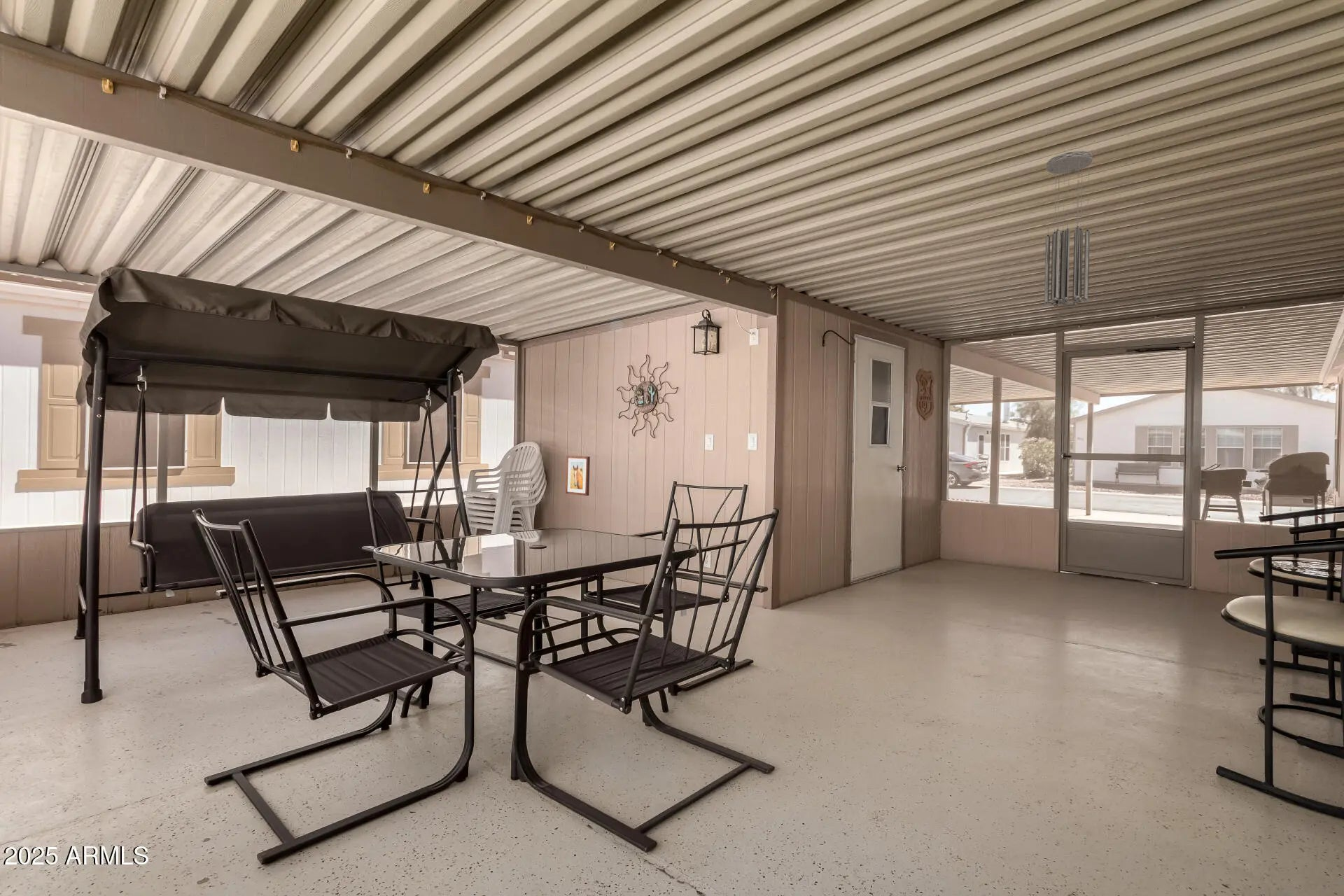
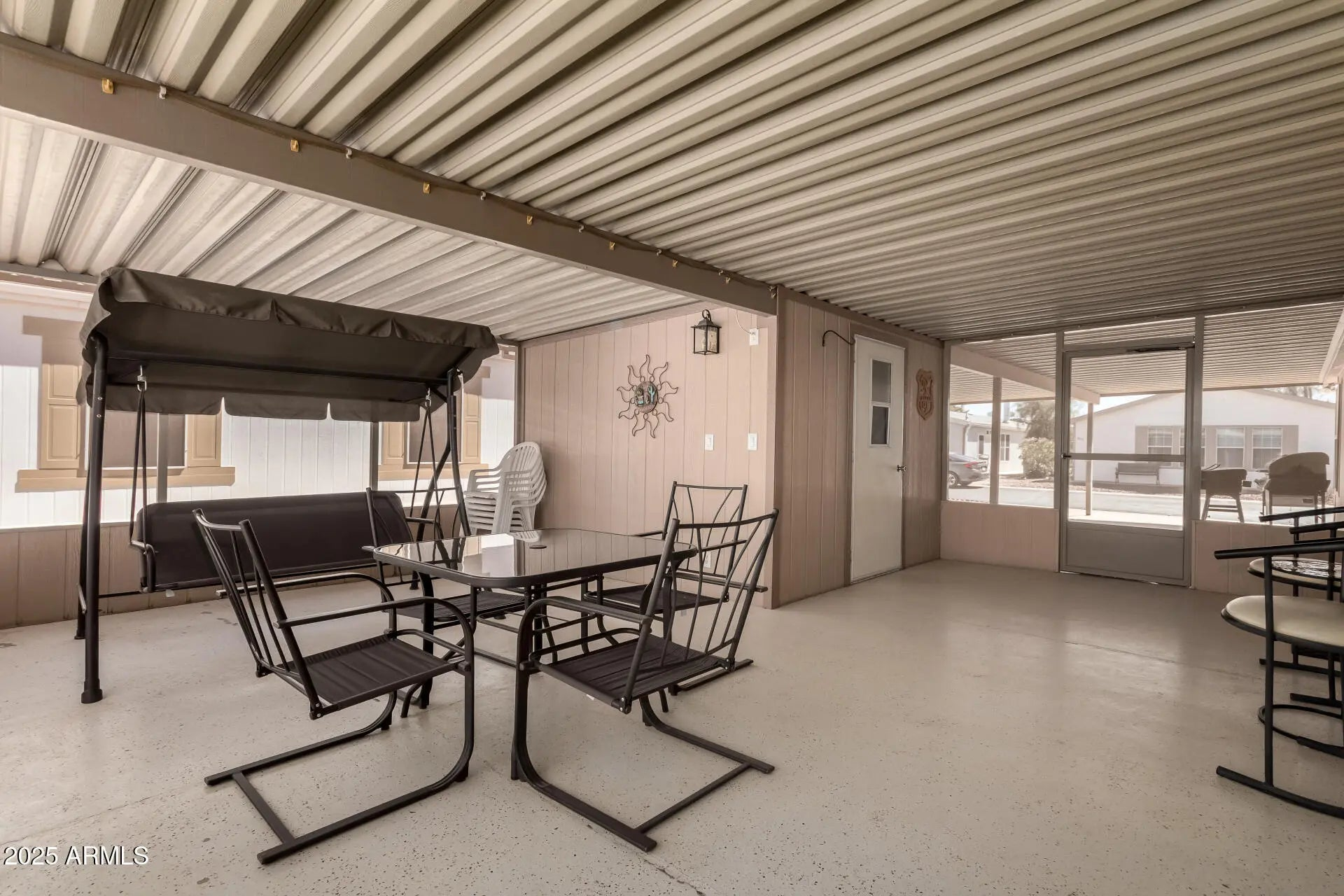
- wall art (578, 475)
- wind chime (1068, 231)
